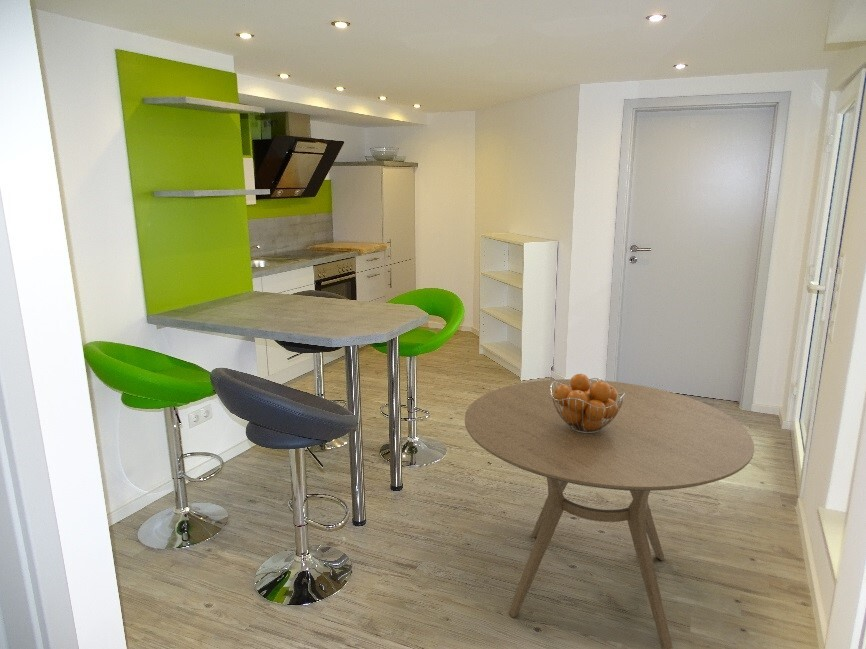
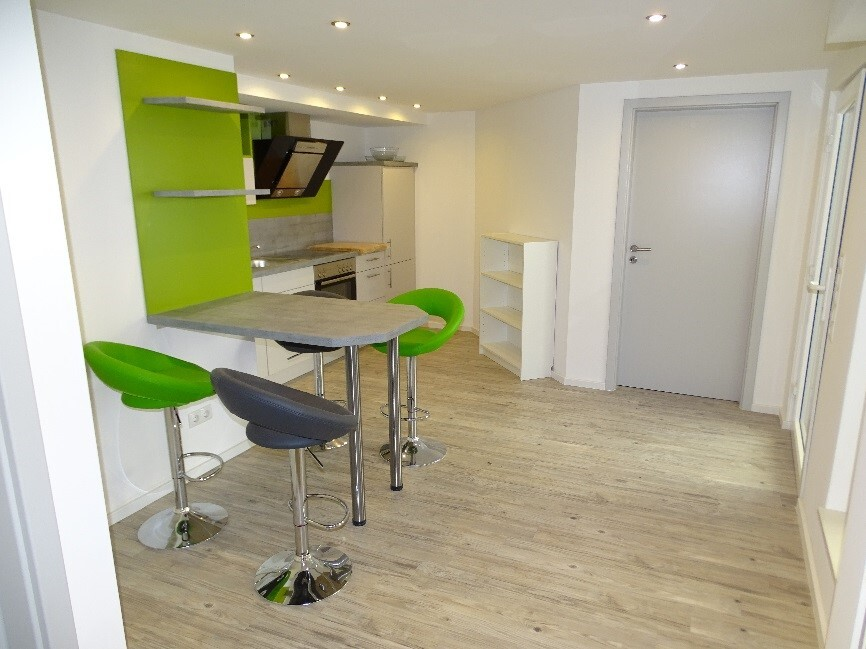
- fruit basket (586, 402)
- dining table (593, 508)
